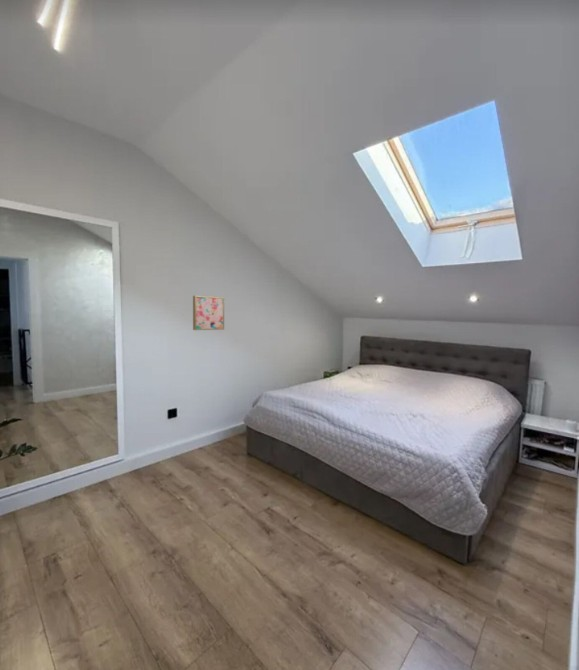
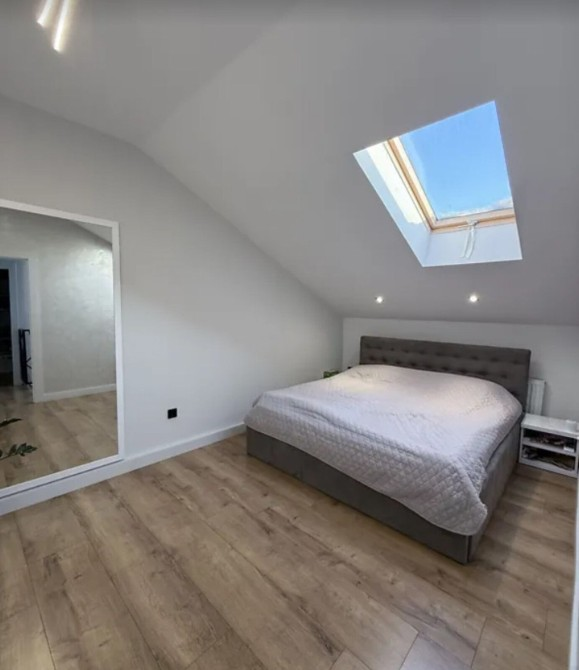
- wall art (209, 313)
